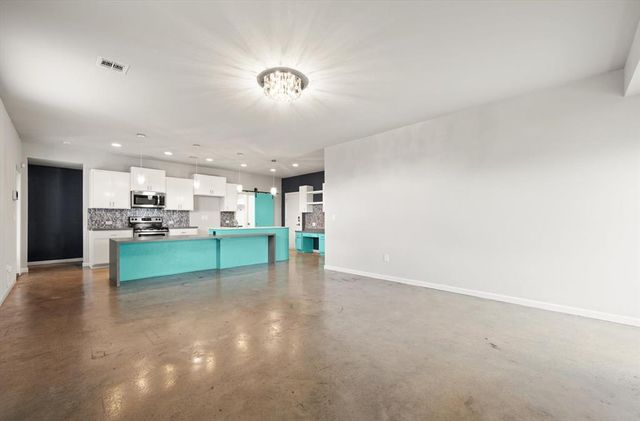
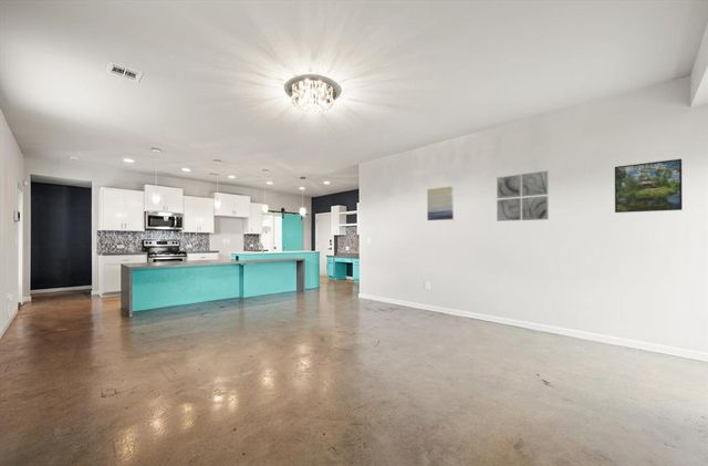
+ wall art (439, 204)
+ wall art (520, 196)
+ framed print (646, 187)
